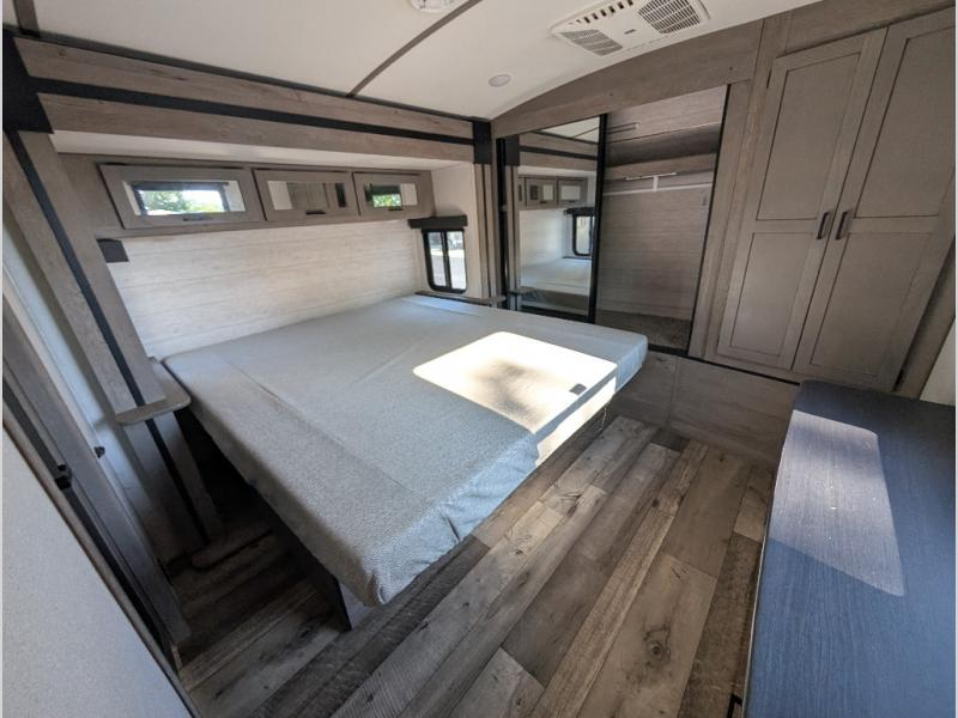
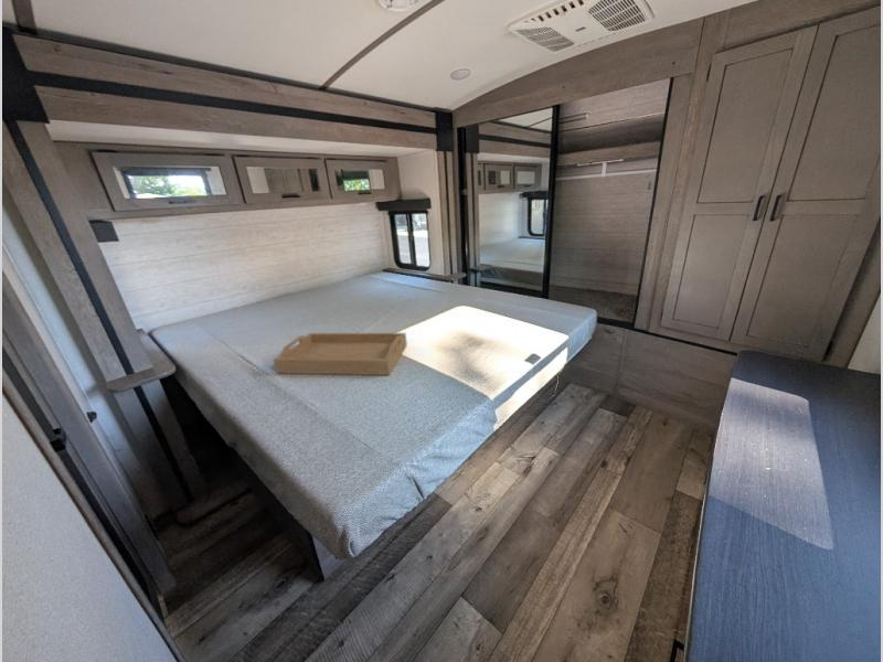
+ serving tray (344, 350)
